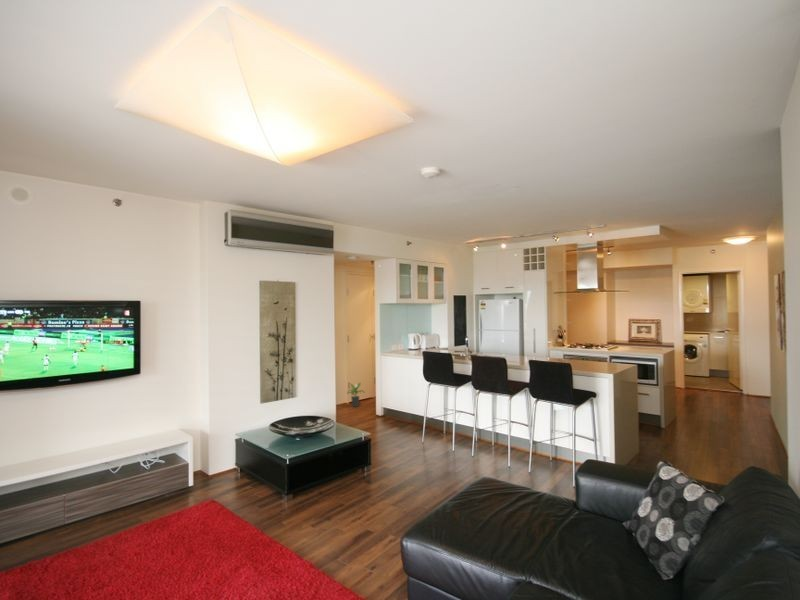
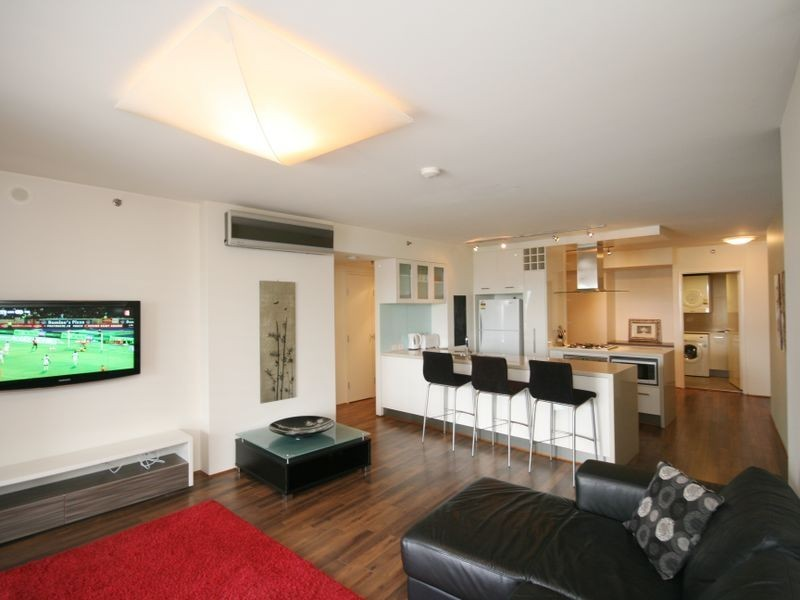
- potted plant (355, 394)
